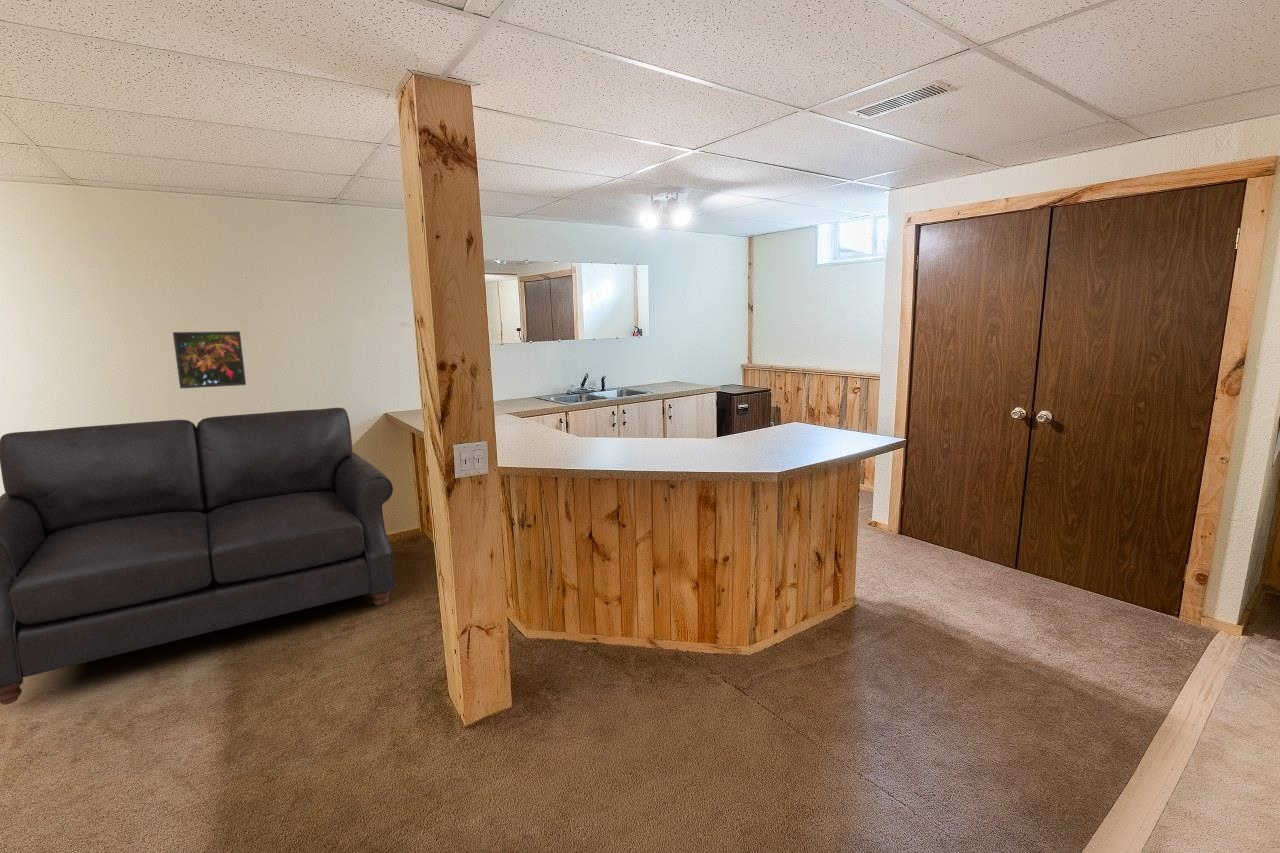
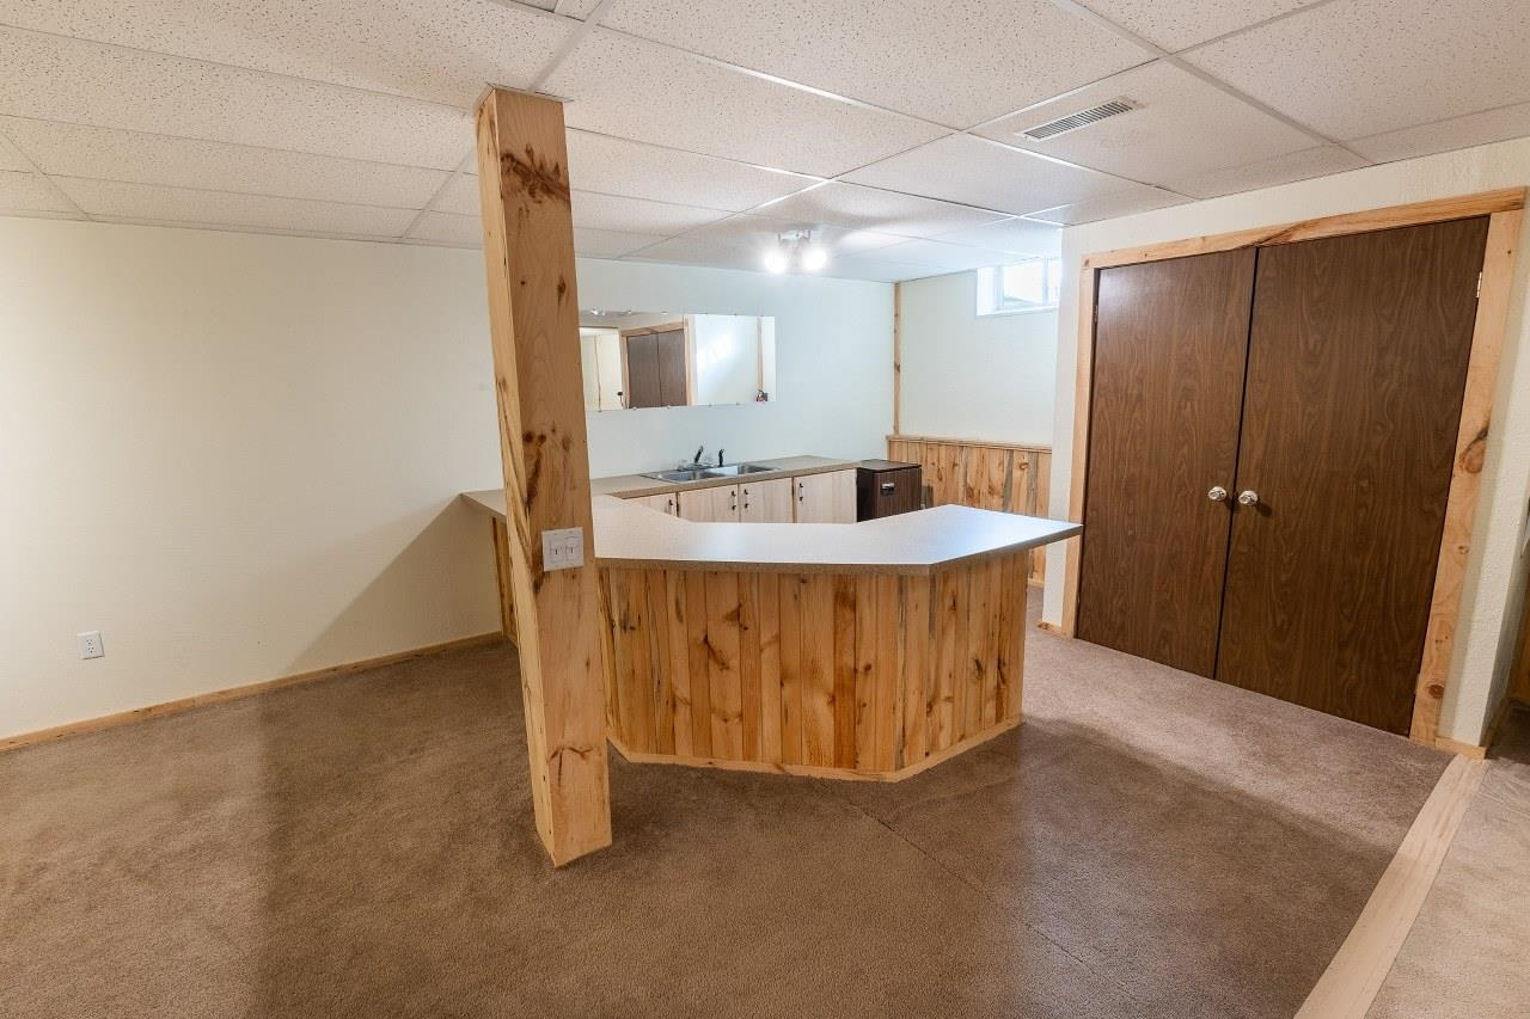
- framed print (210, 359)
- sofa (207, 521)
